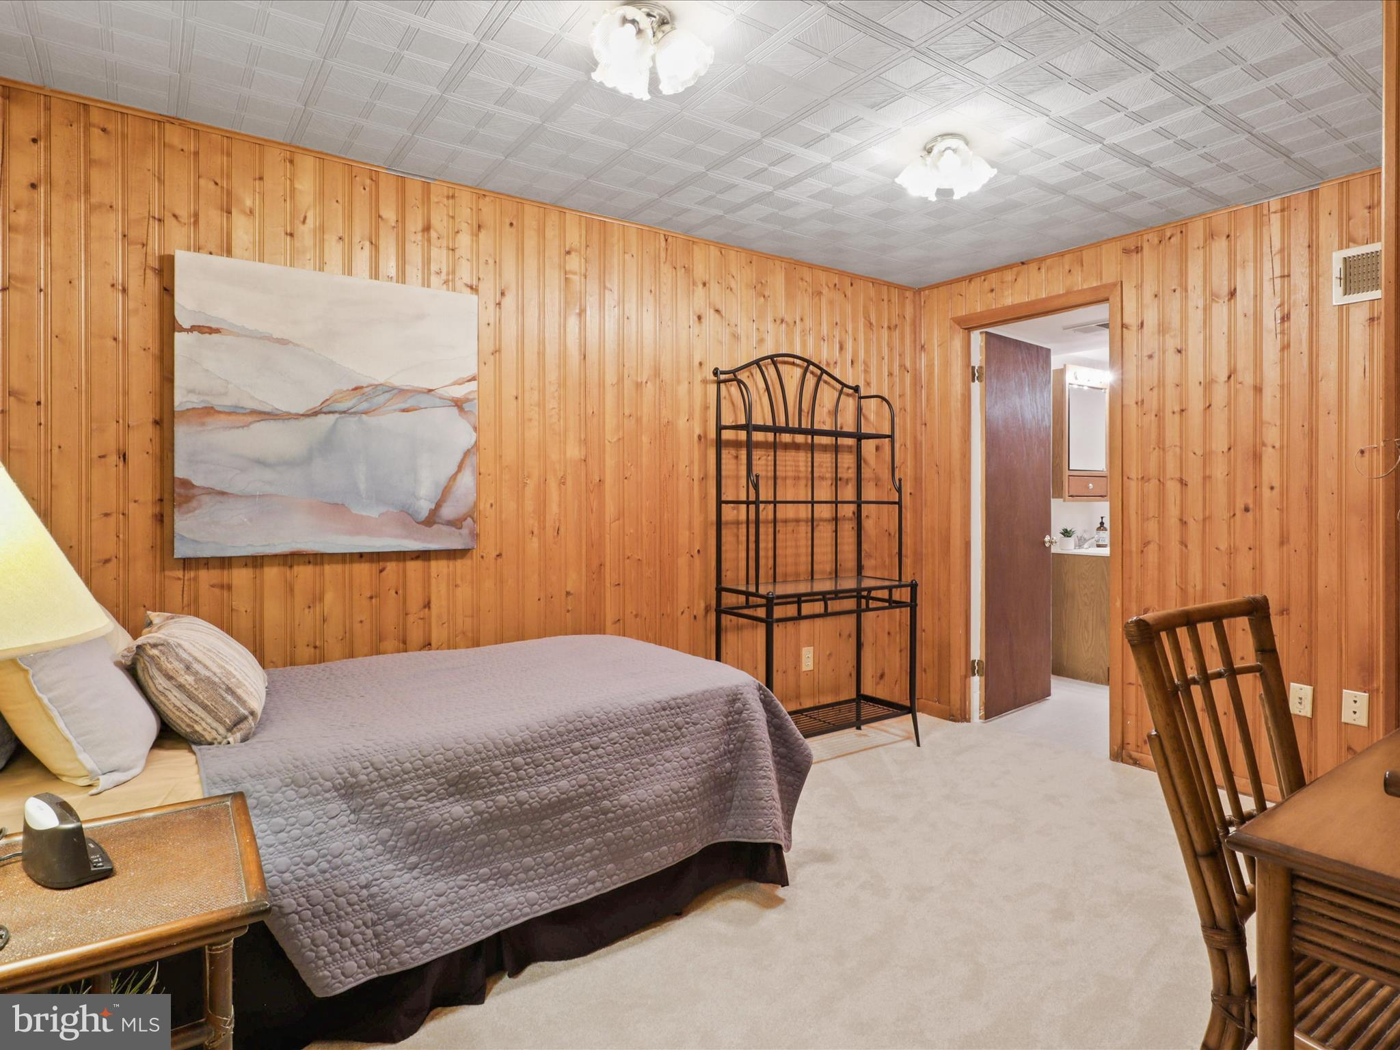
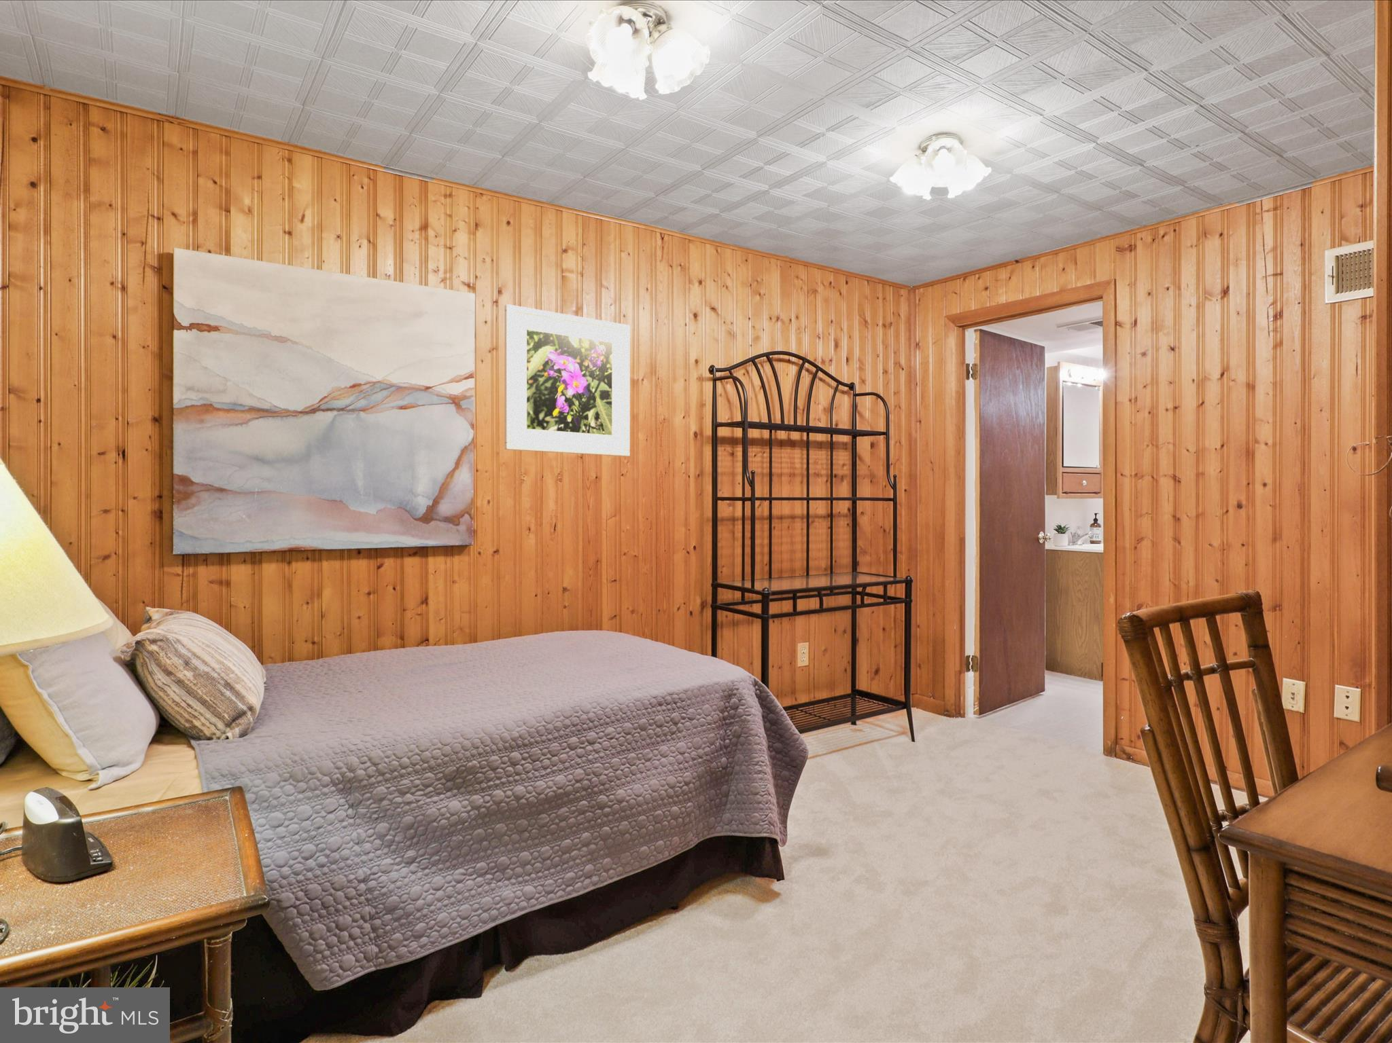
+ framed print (570, 385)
